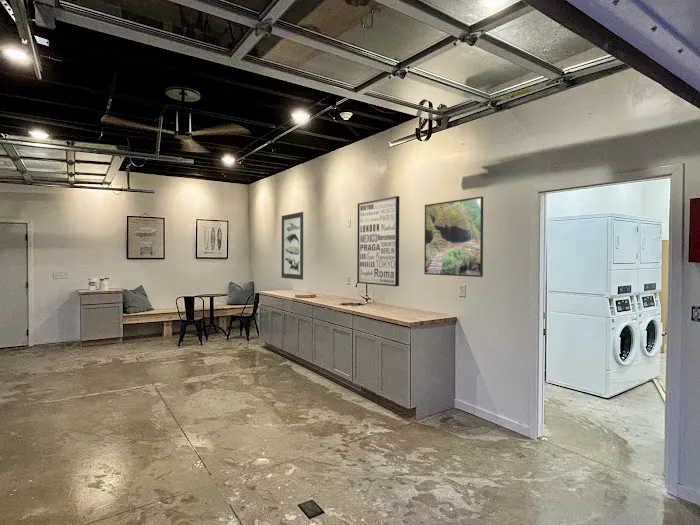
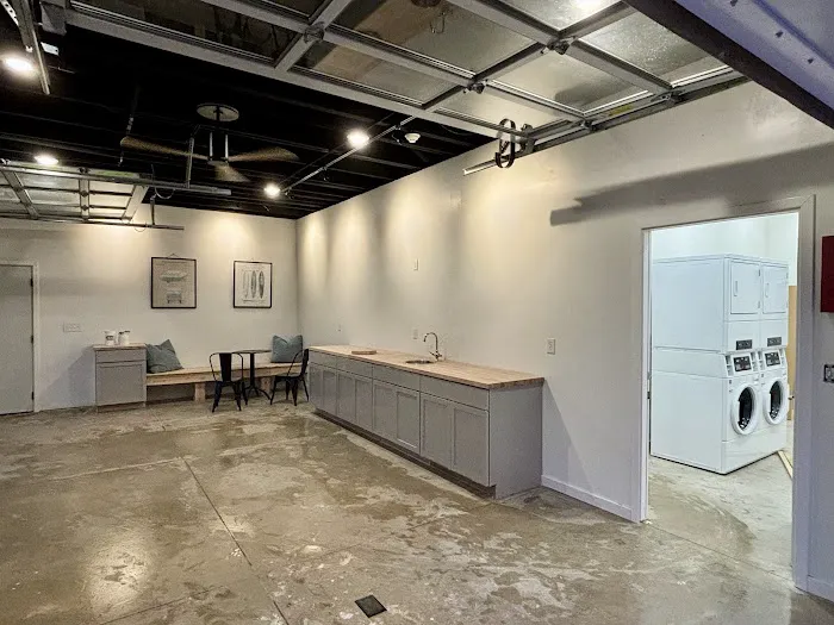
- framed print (451, 238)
- wall art (291, 246)
- wall art (377, 242)
